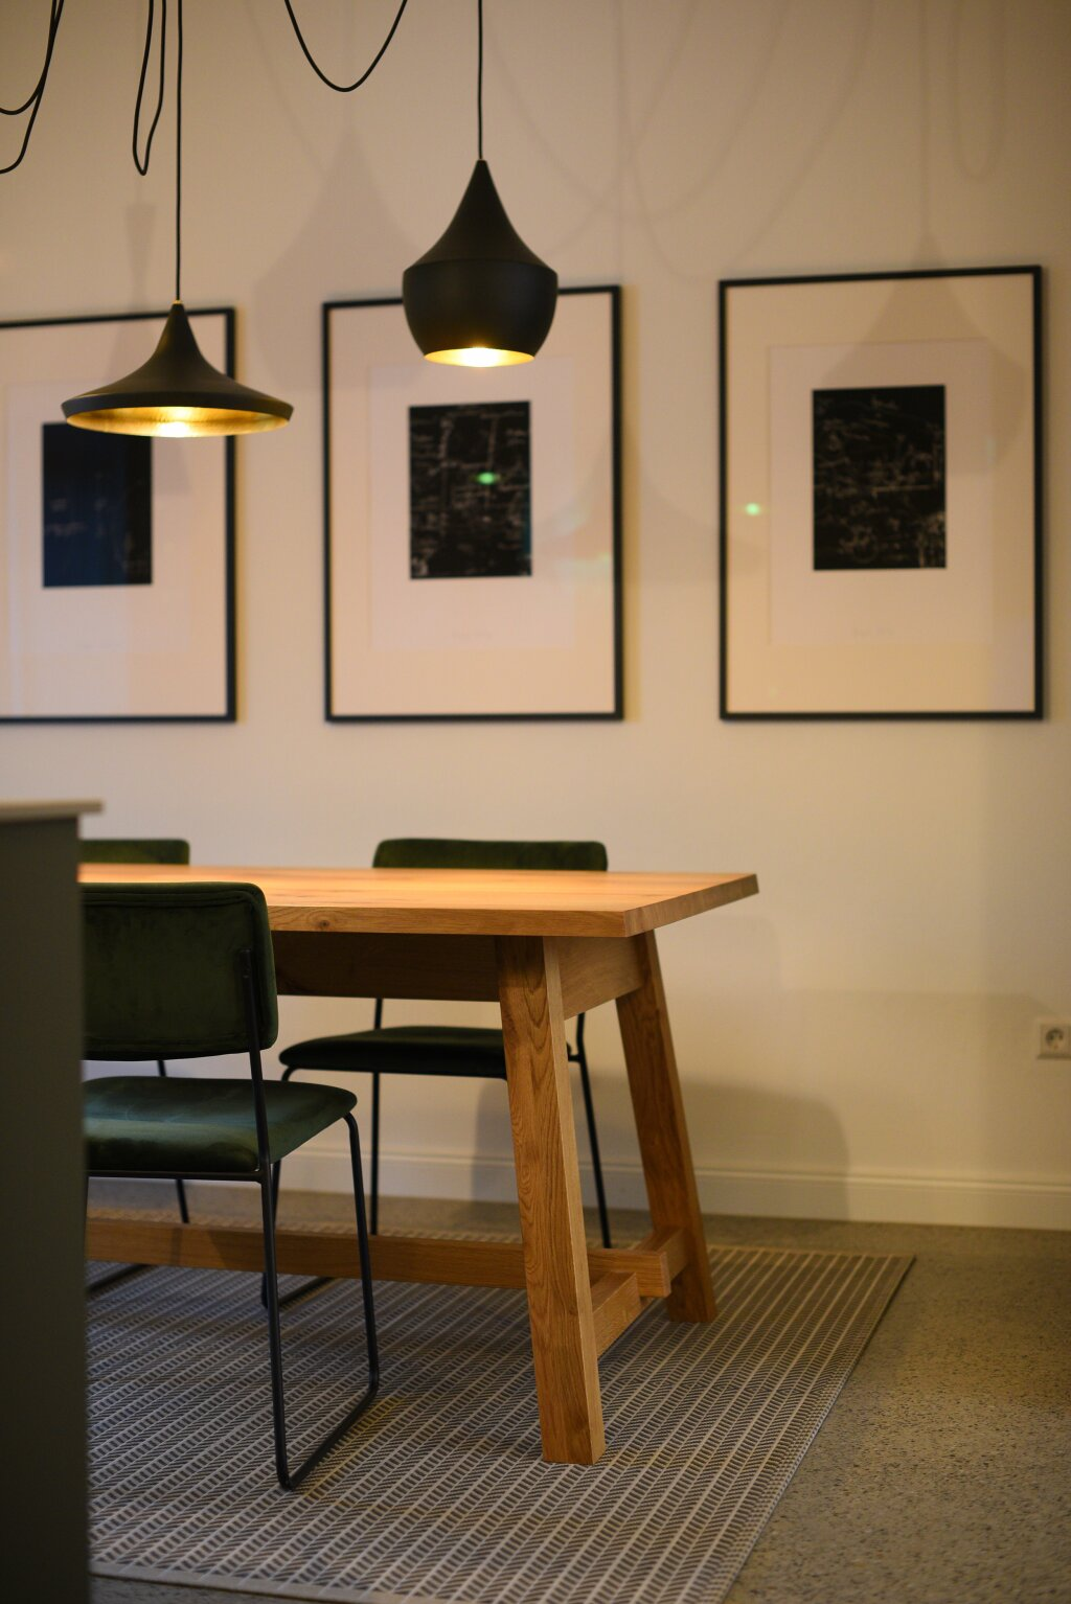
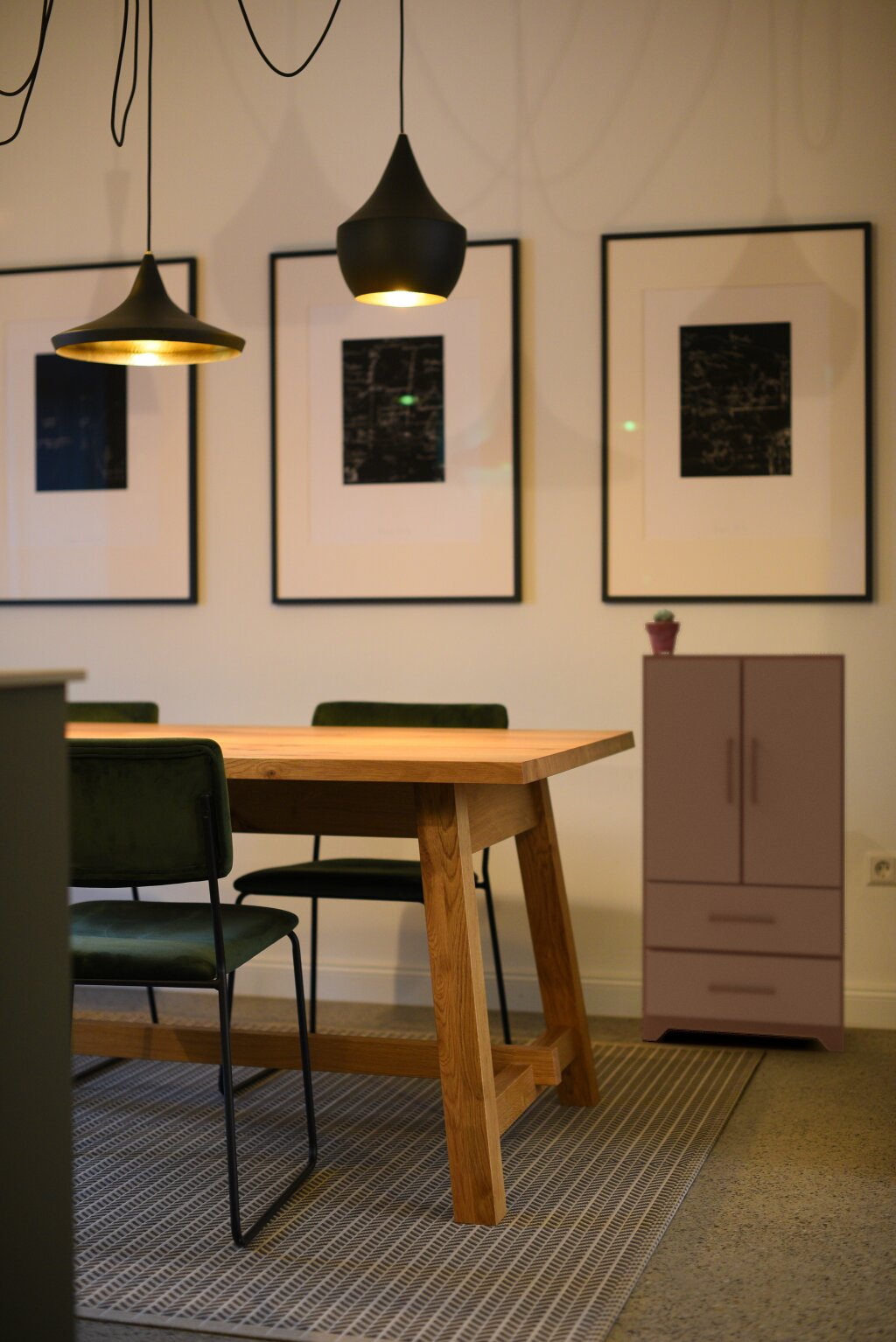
+ cabinet (743, 844)
+ potted succulent (662, 630)
